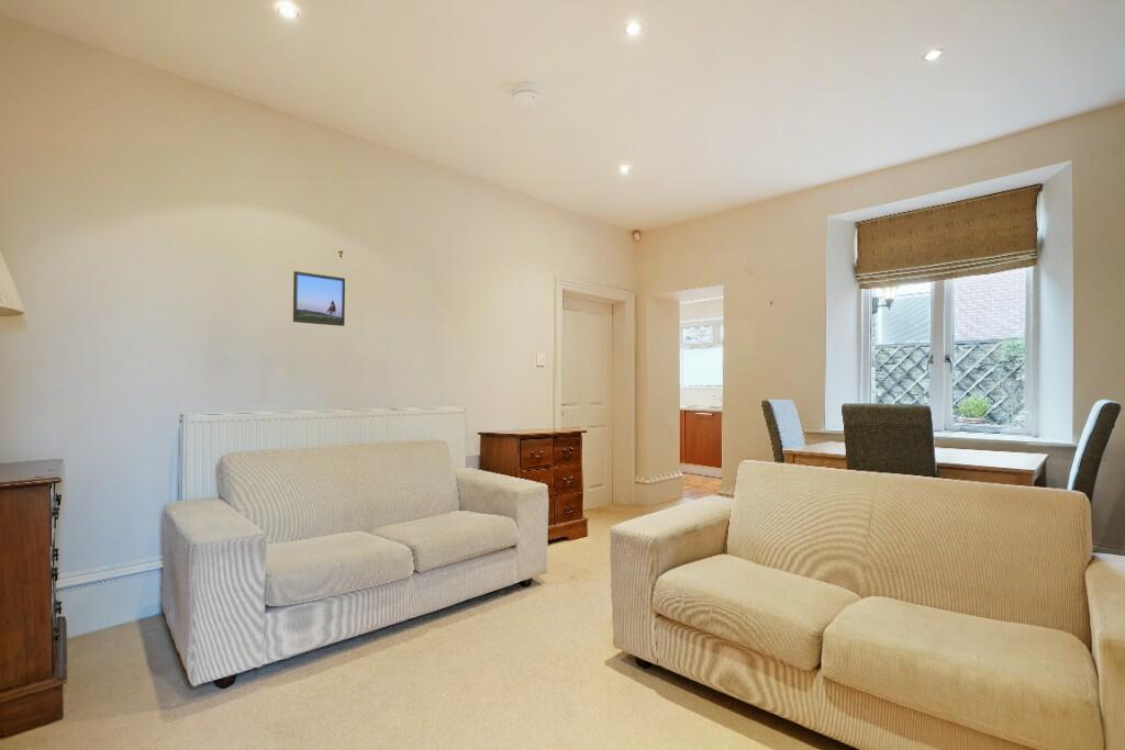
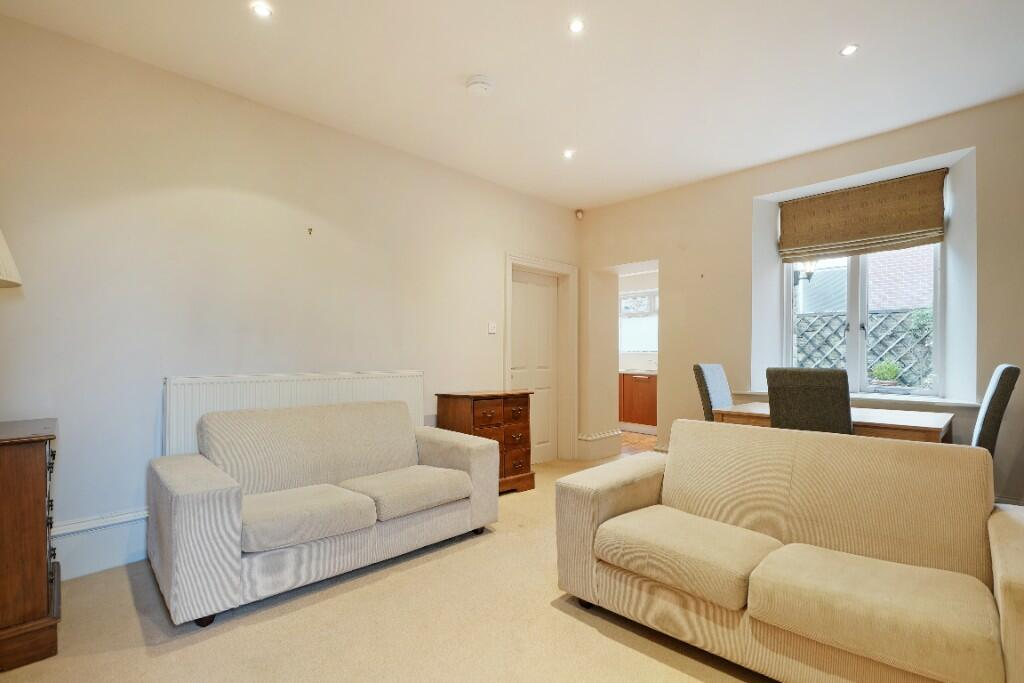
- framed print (320, 299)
